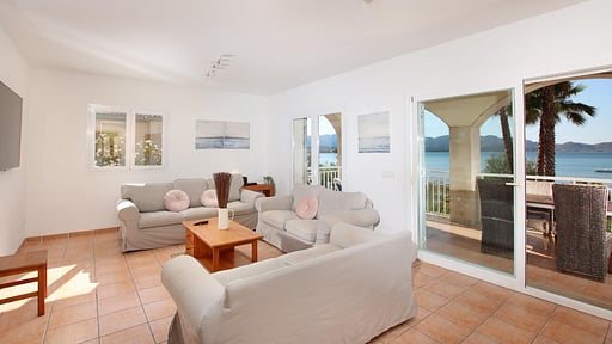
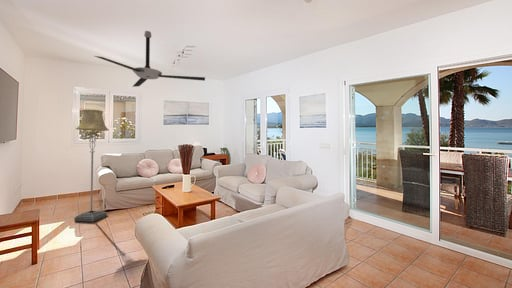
+ floor lamp (92, 164)
+ ceiling fan (149, 57)
